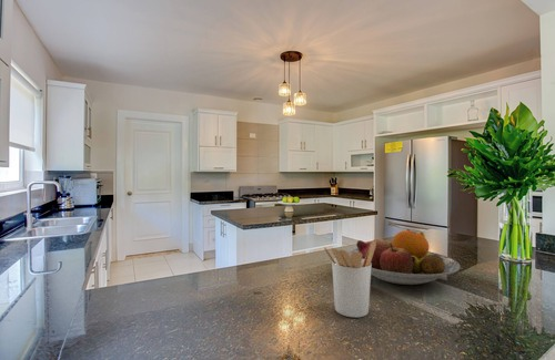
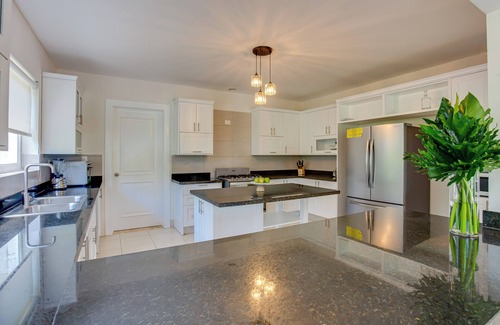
- utensil holder (350, 277)
- fruit bowl (398, 254)
